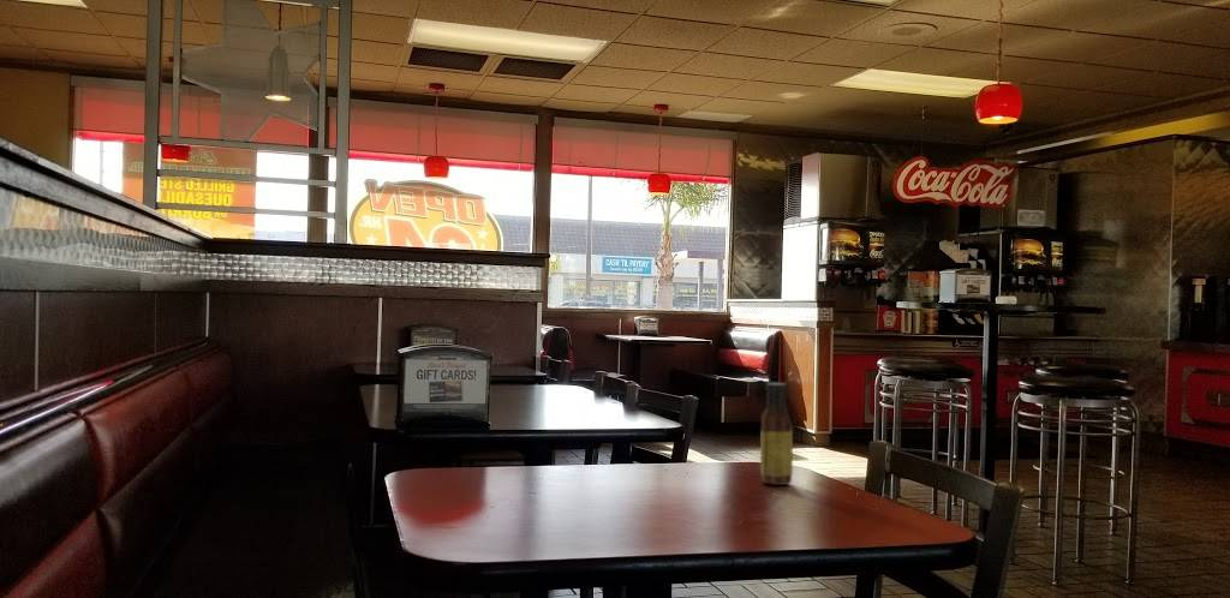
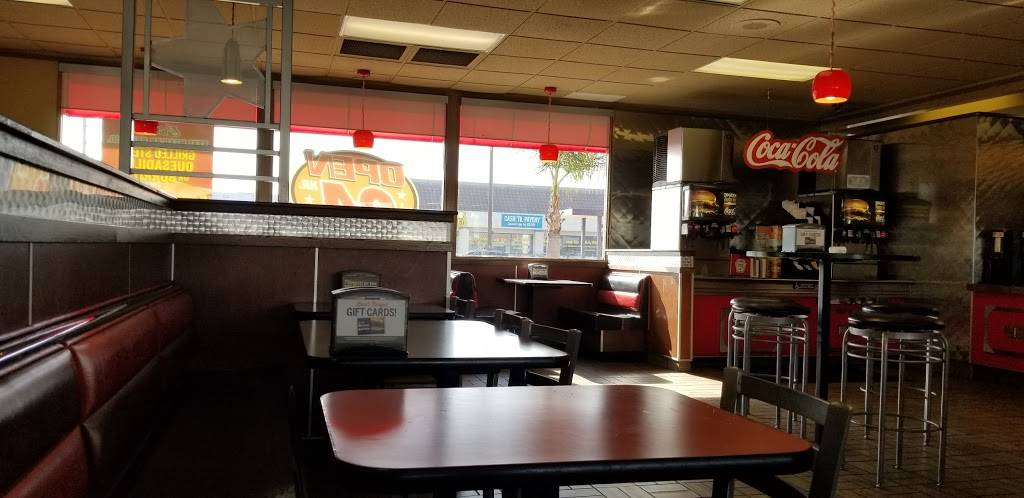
- sauce bottle (776, 432)
